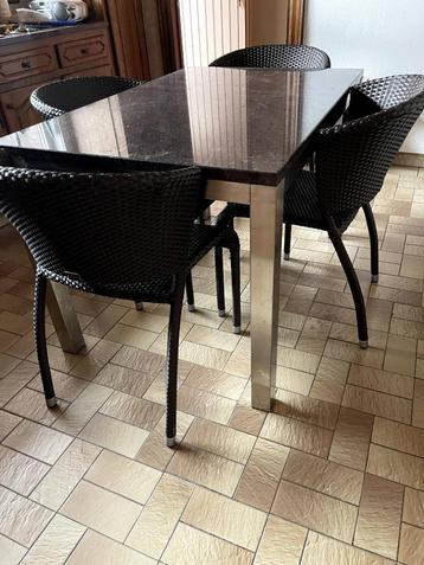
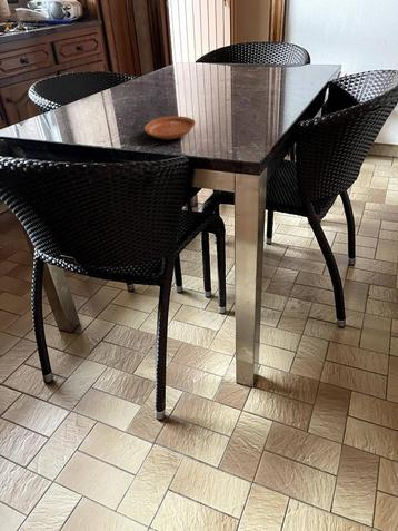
+ plate (169, 129)
